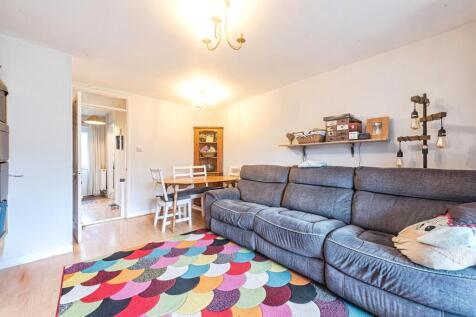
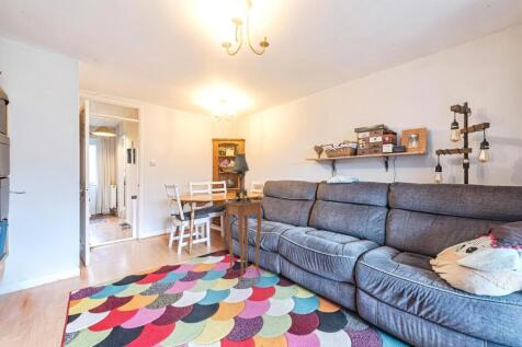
+ table lamp (240, 177)
+ side table (242, 238)
